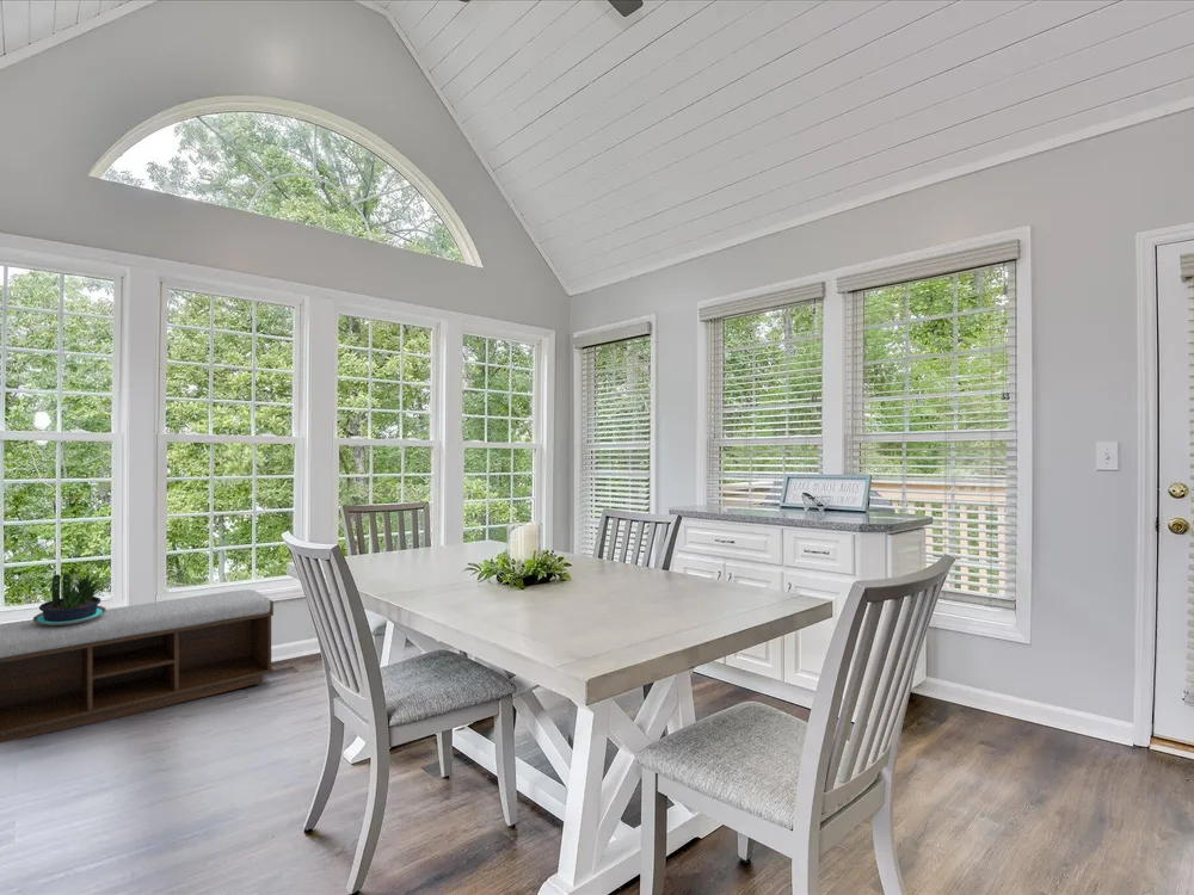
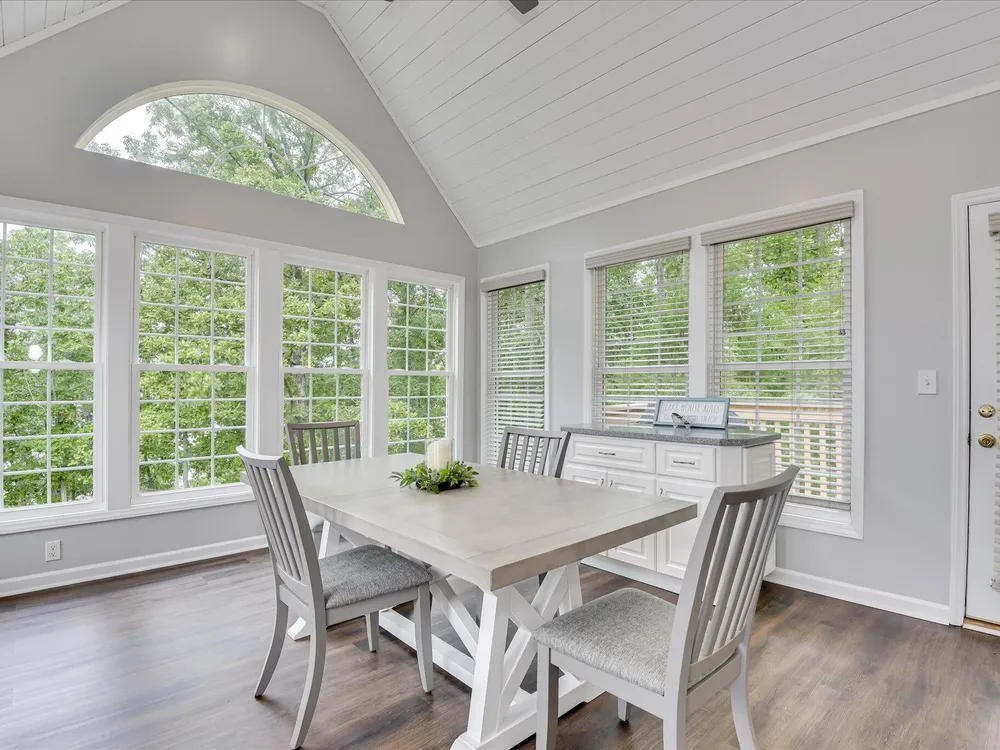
- potted plant (74, 595)
- bench (130, 656)
